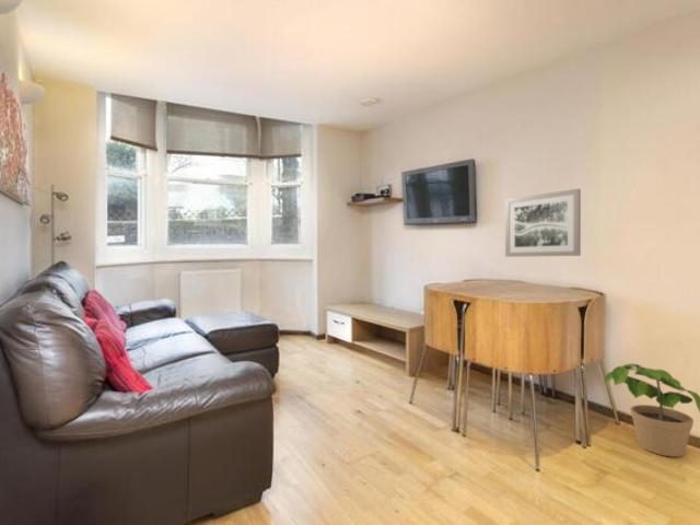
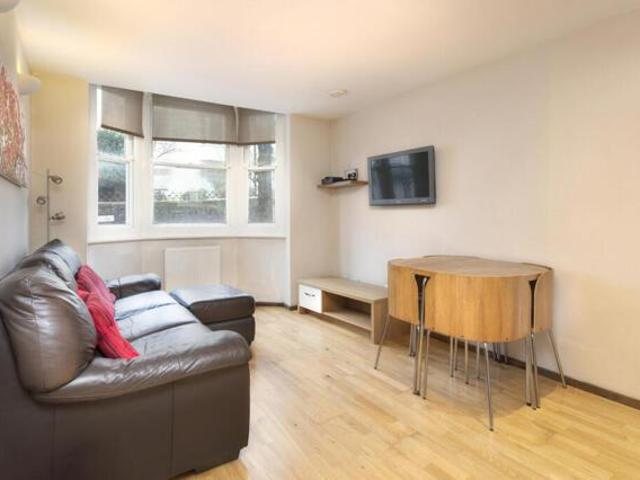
- potted plant (641, 405)
- wall art (539, 225)
